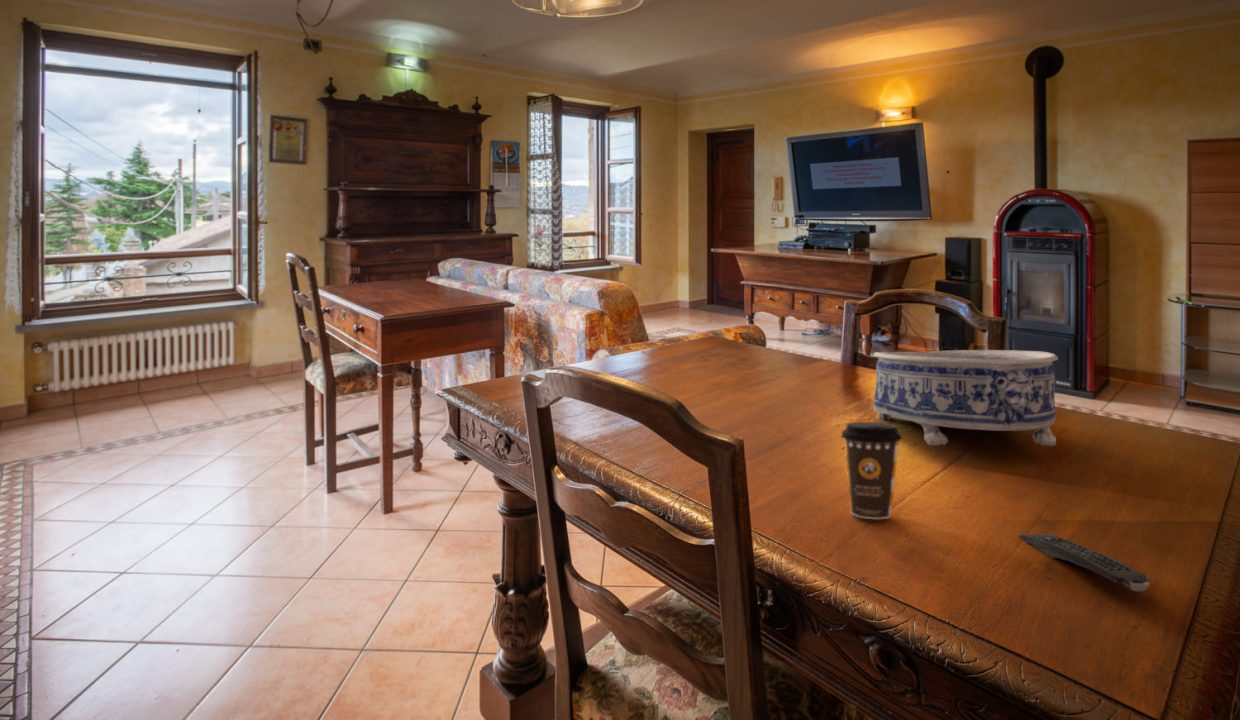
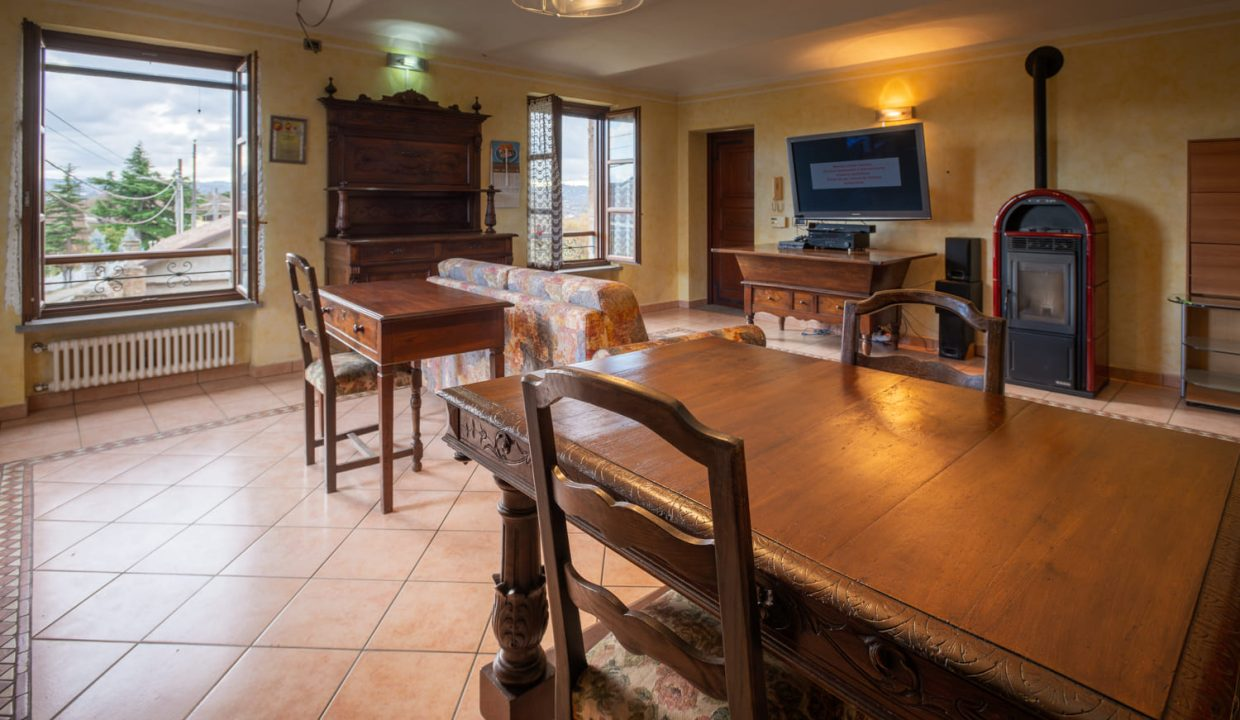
- decorative bowl (957, 393)
- remote control (1082, 558)
- coffee cup (871, 469)
